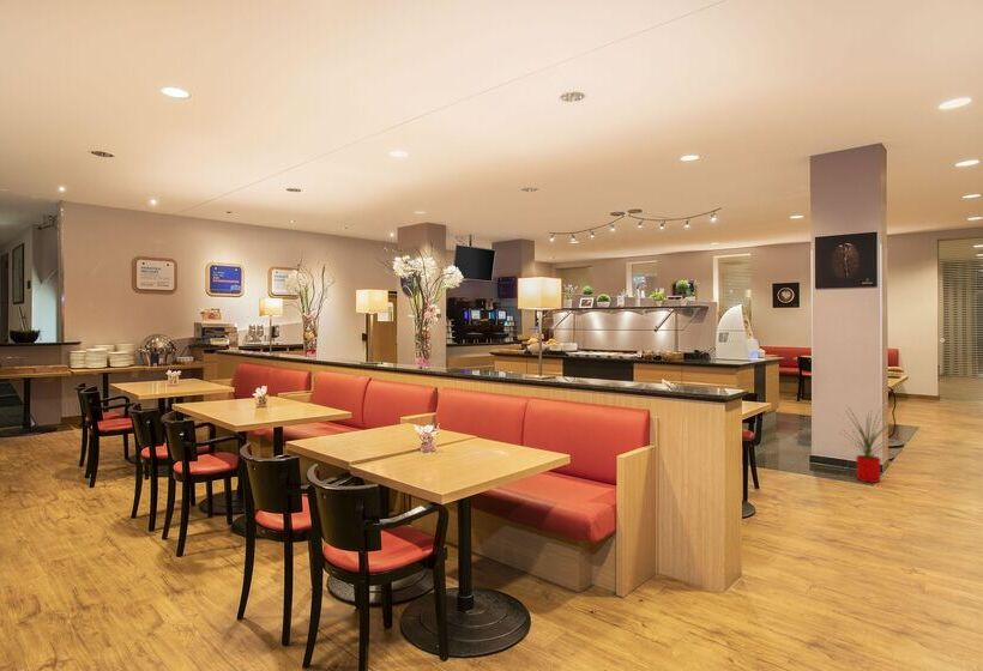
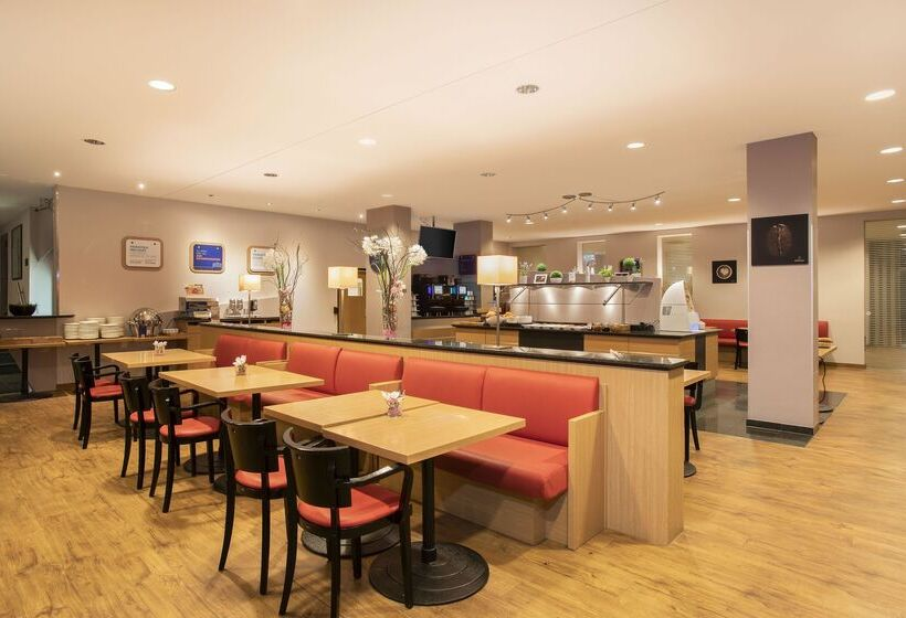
- house plant (868, 442)
